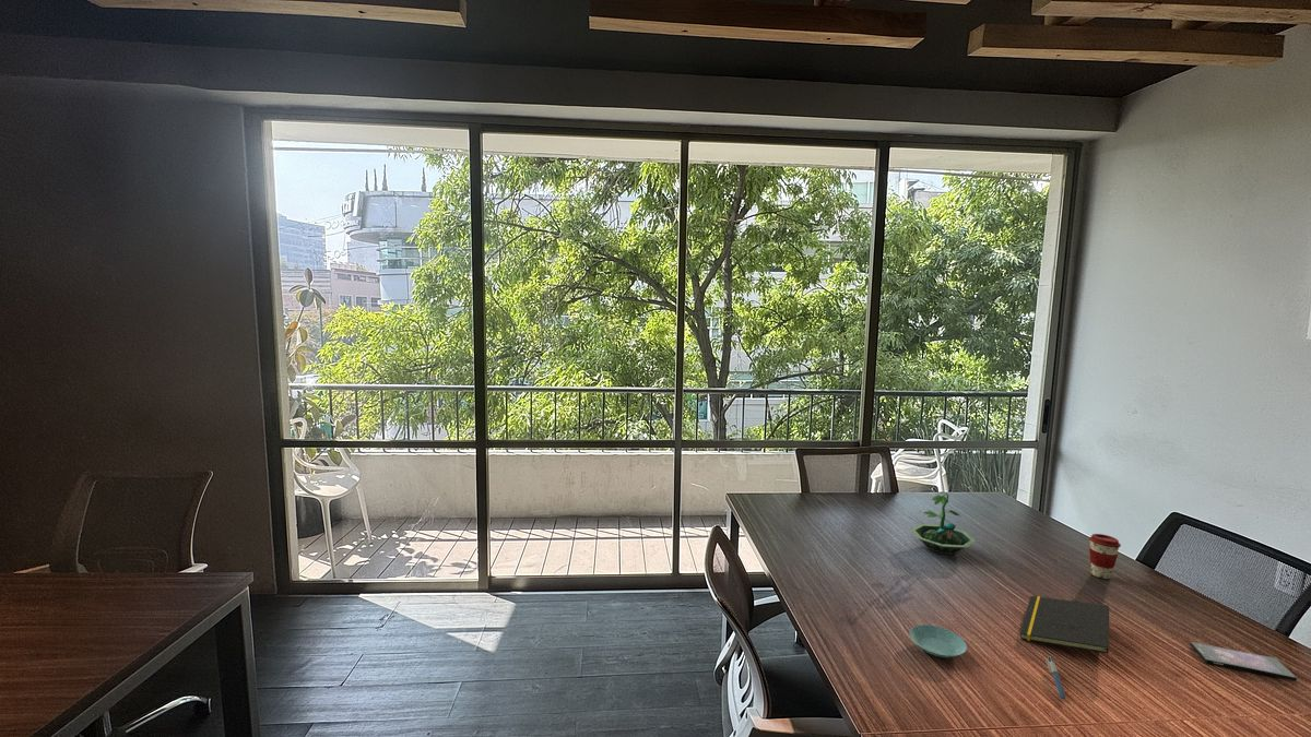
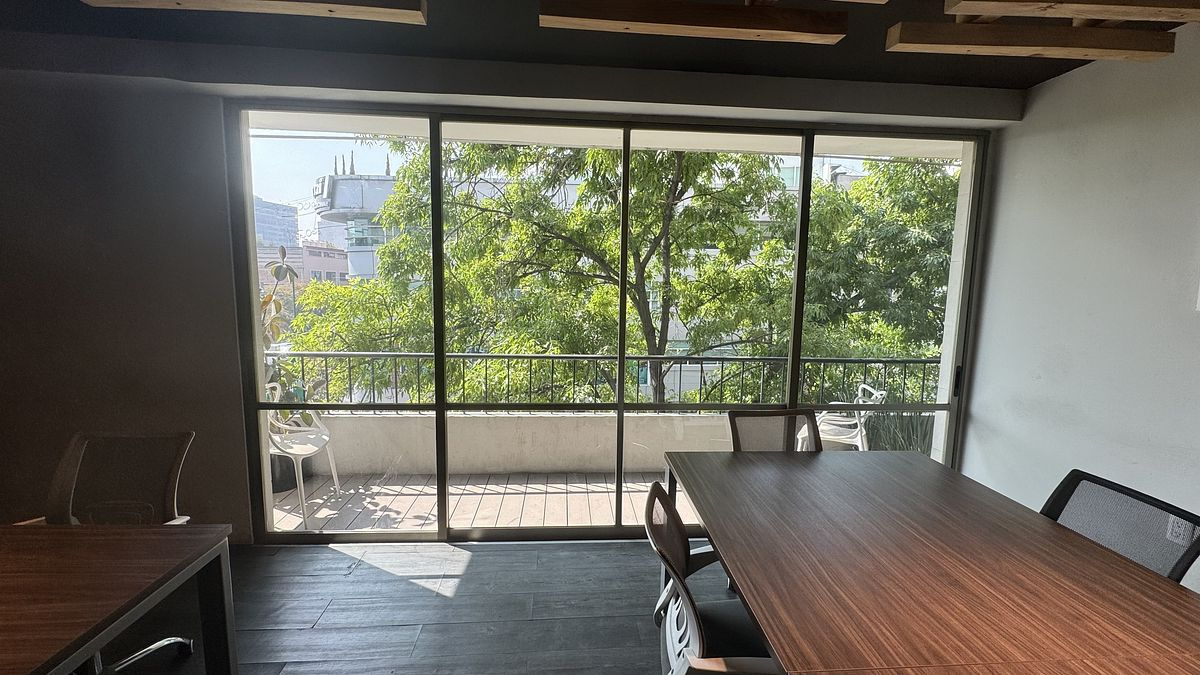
- notepad (1065, 621)
- smartphone (1240, 659)
- coffee cup (1102, 556)
- terrarium (944, 504)
- pen (1054, 676)
- saucer (936, 643)
